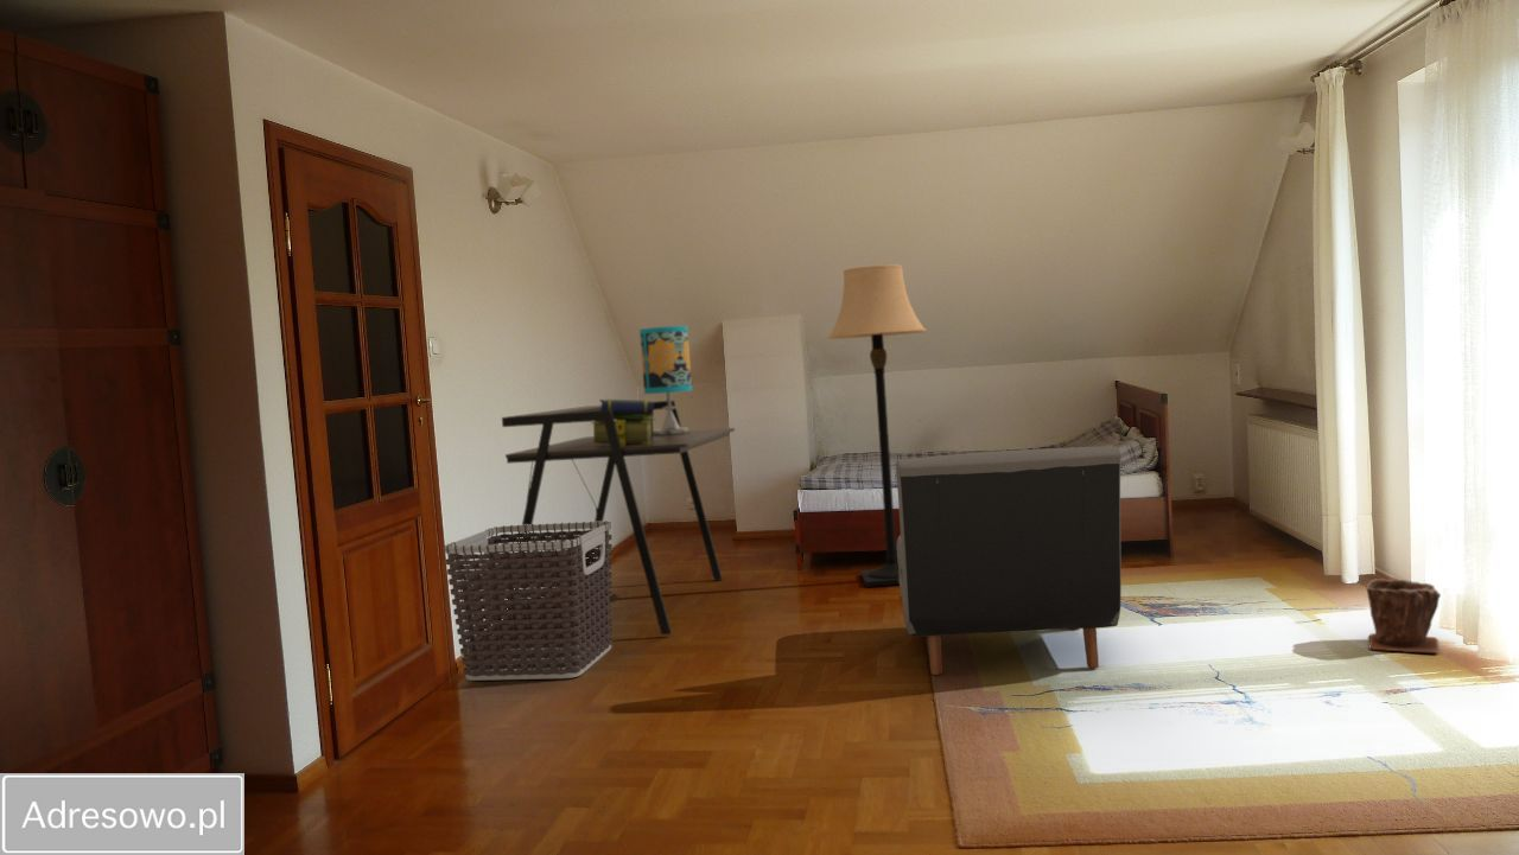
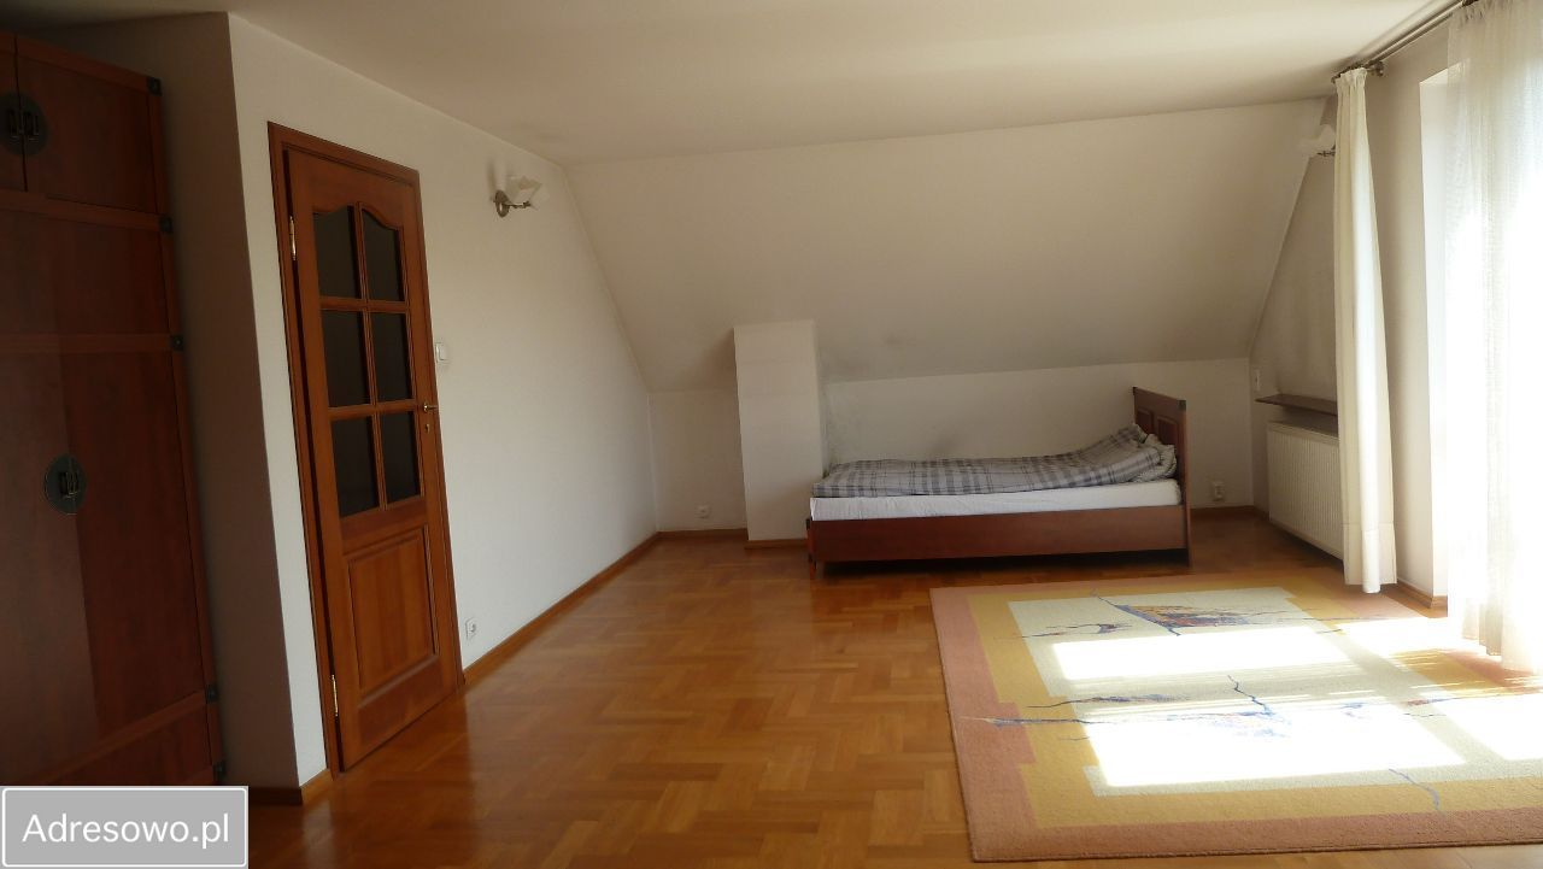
- clothes hamper (535, 598)
- plant pot (1402, 613)
- lamp (882, 425)
- table lamp (656, 381)
- desk (627, 506)
- chair (998, 548)
- stack of books (624, 420)
